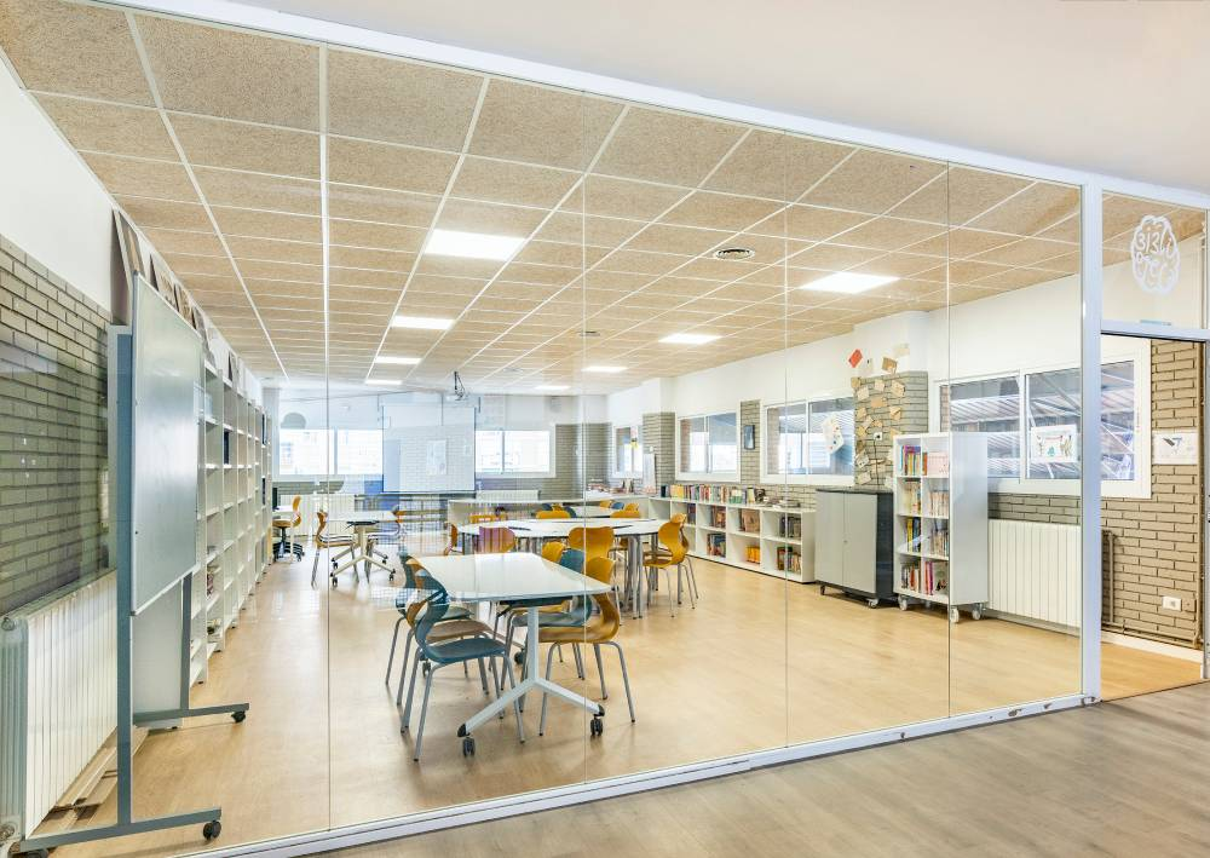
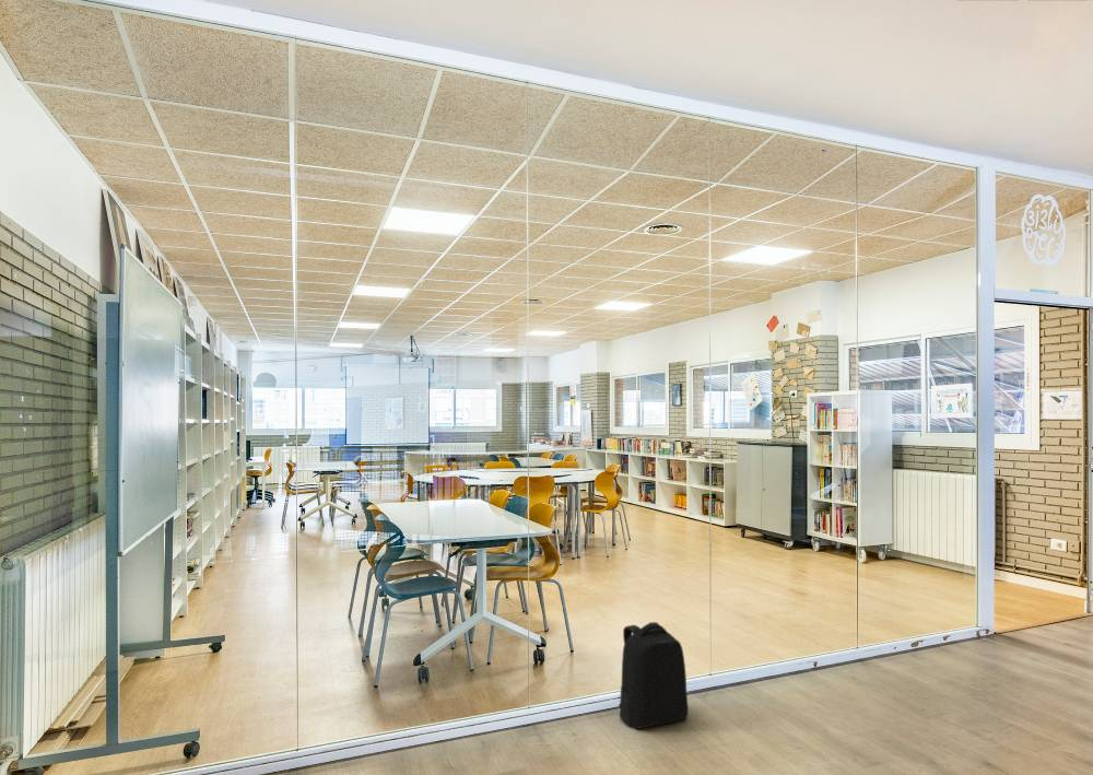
+ backpack (649, 668)
